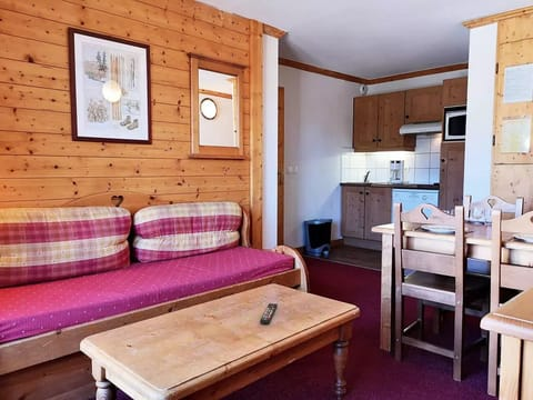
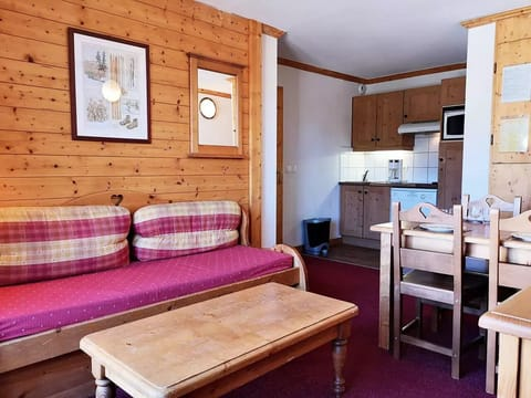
- remote control (269, 312)
